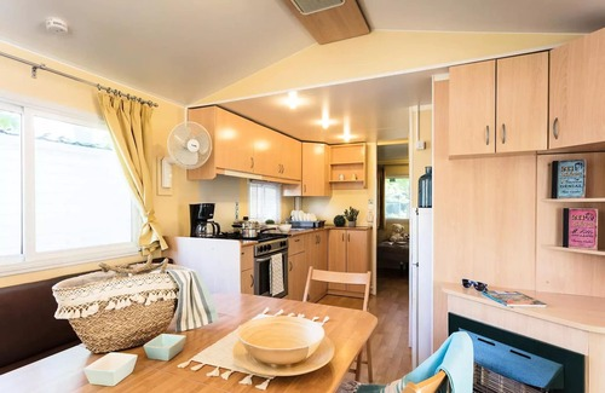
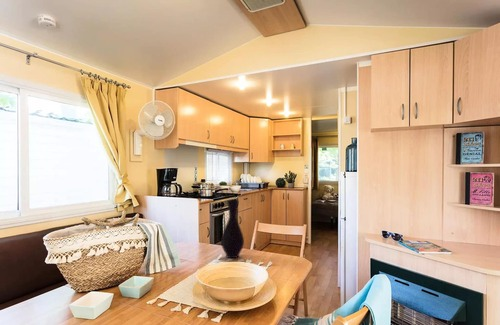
+ vase (232, 228)
